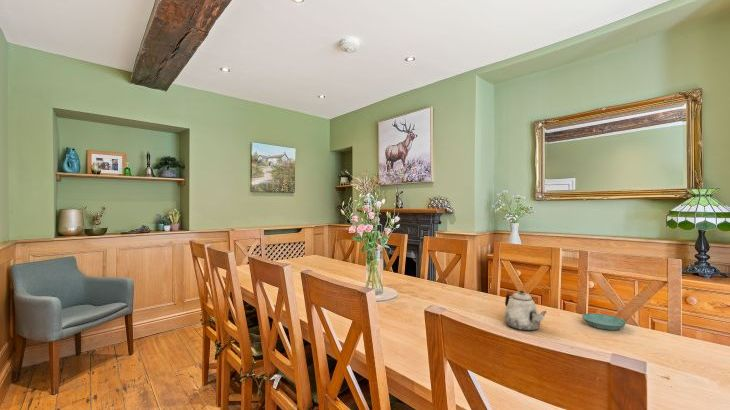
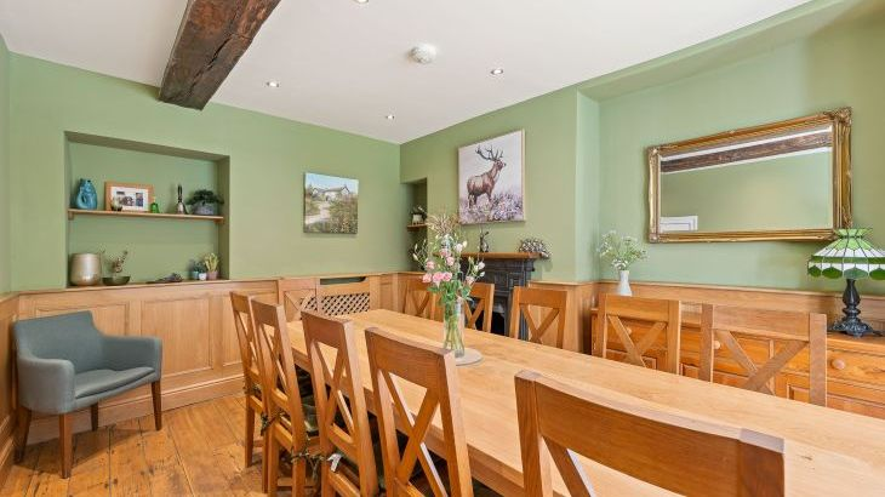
- saucer (603, 322)
- teapot (524, 309)
